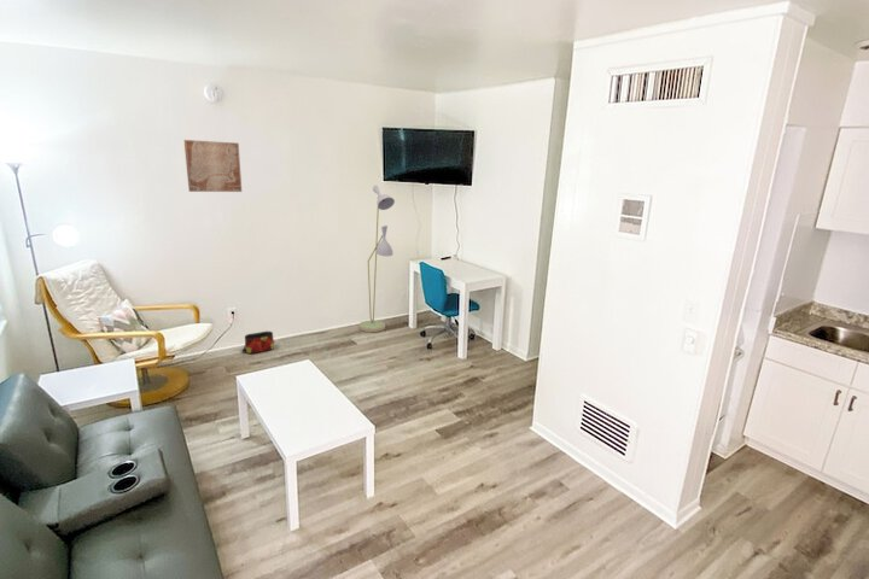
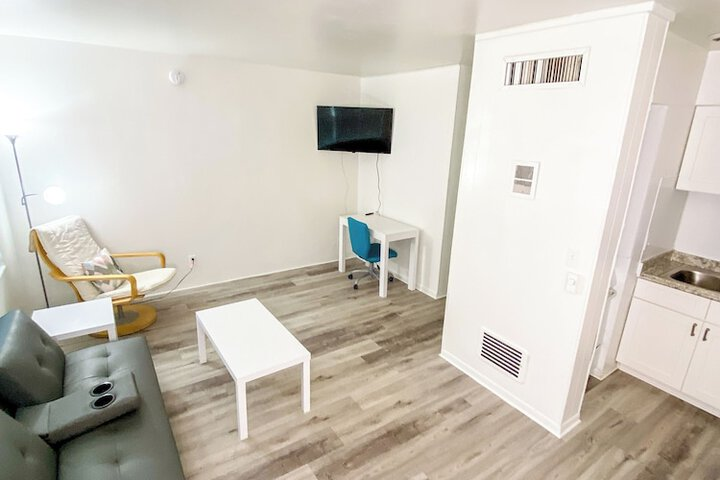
- bag (258, 341)
- floor lamp (375, 261)
- wall art (214, 166)
